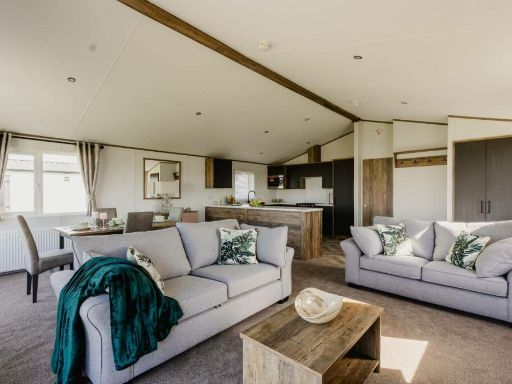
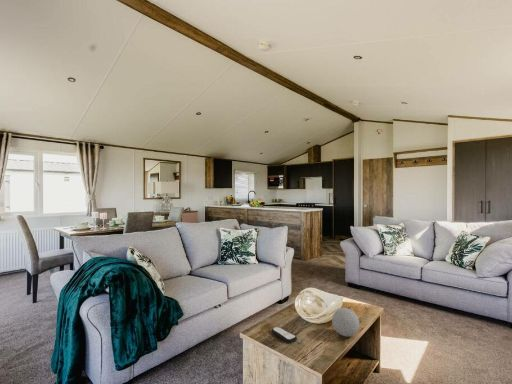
+ remote control (283, 334)
+ decorative ball (345, 321)
